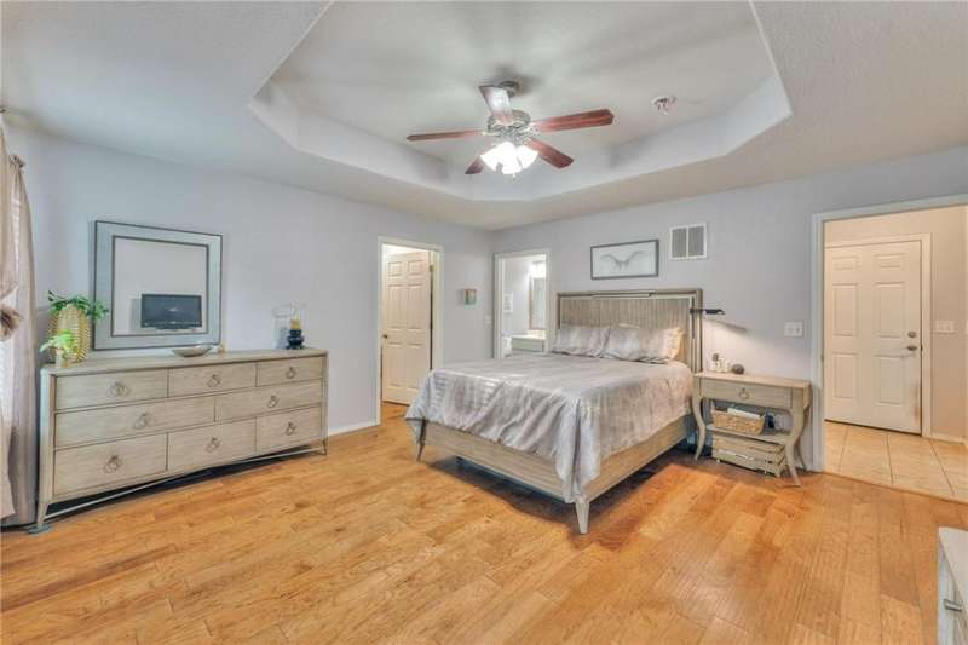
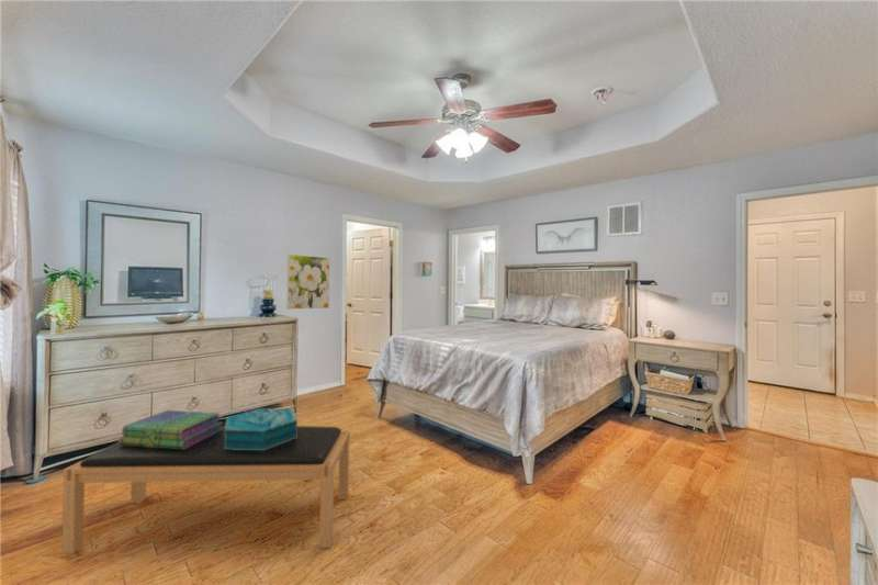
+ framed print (308, 282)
+ bench (225, 480)
+ stack of books (173, 428)
+ decorative box (261, 427)
